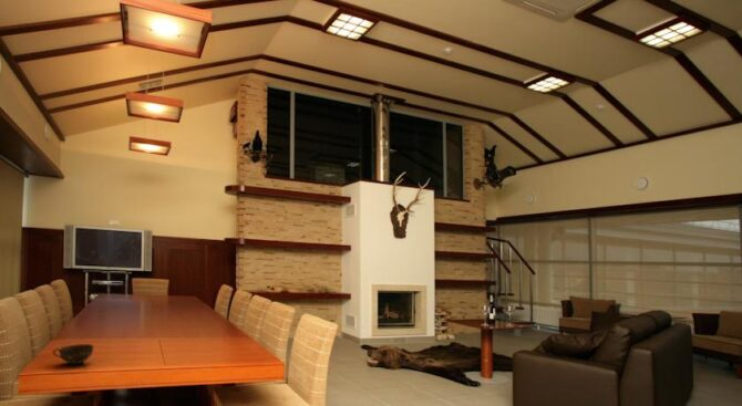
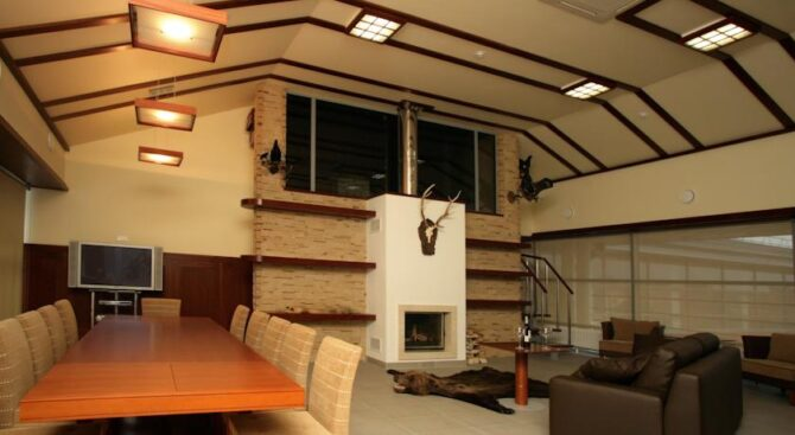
- cup (72, 355)
